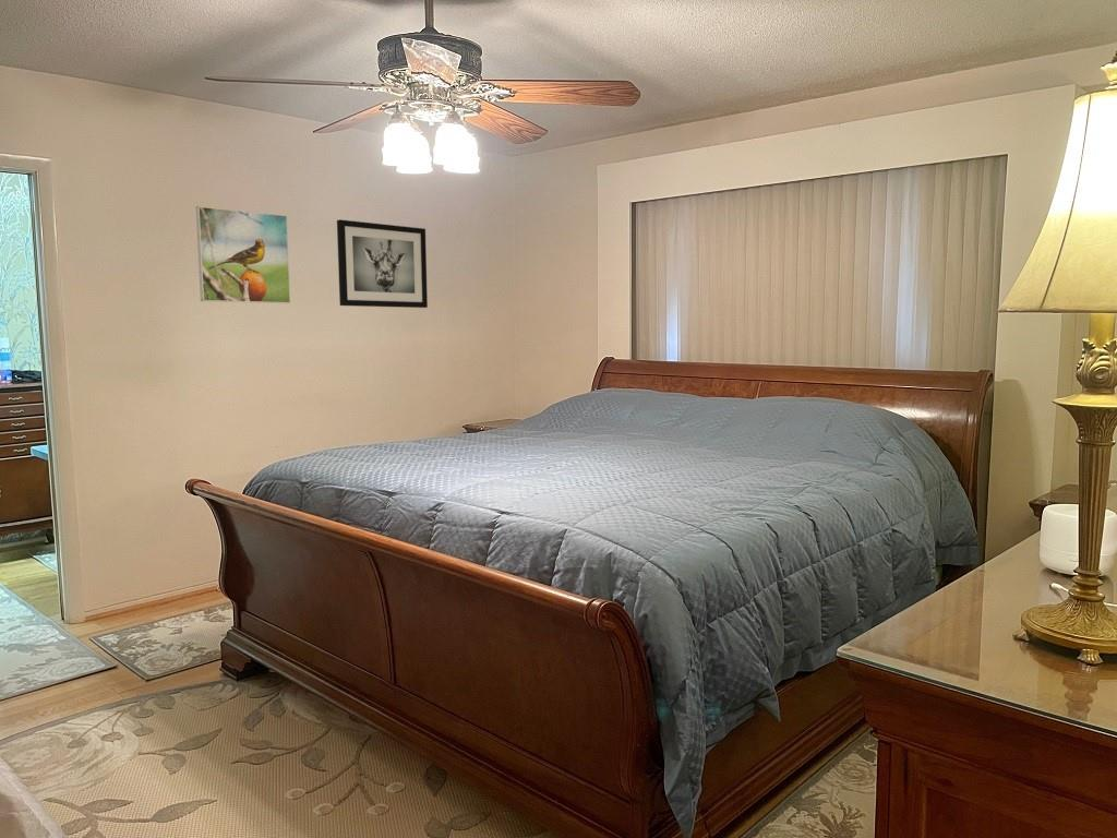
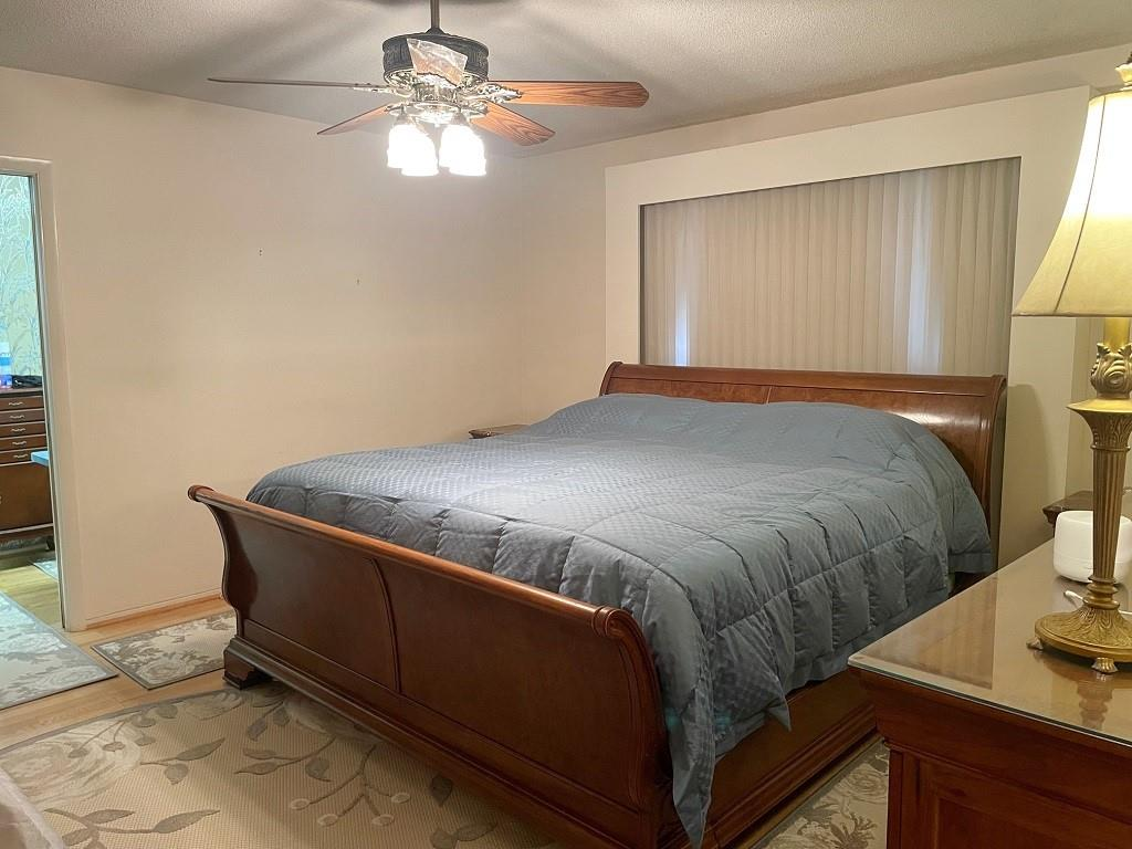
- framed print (244, 256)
- wall art (384, 265)
